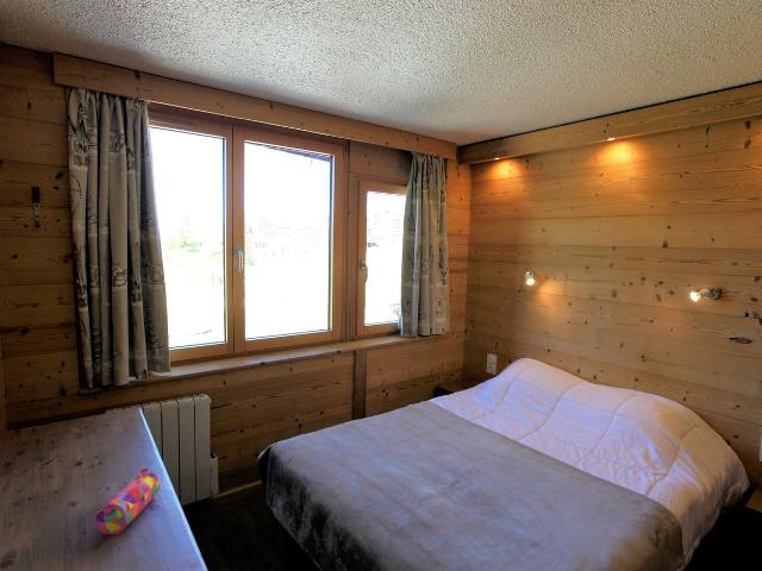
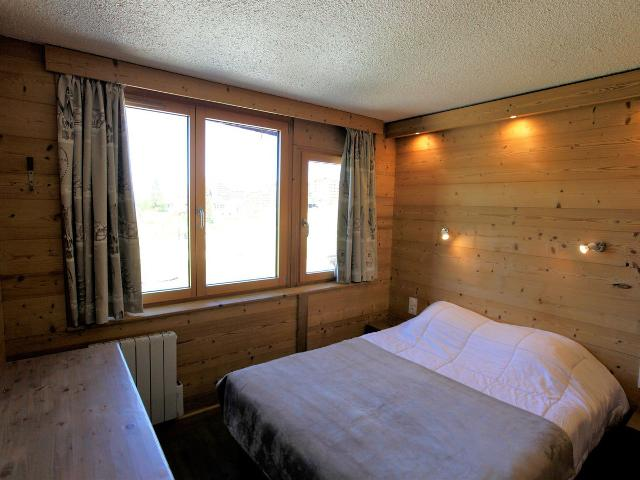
- pencil case (130, 500)
